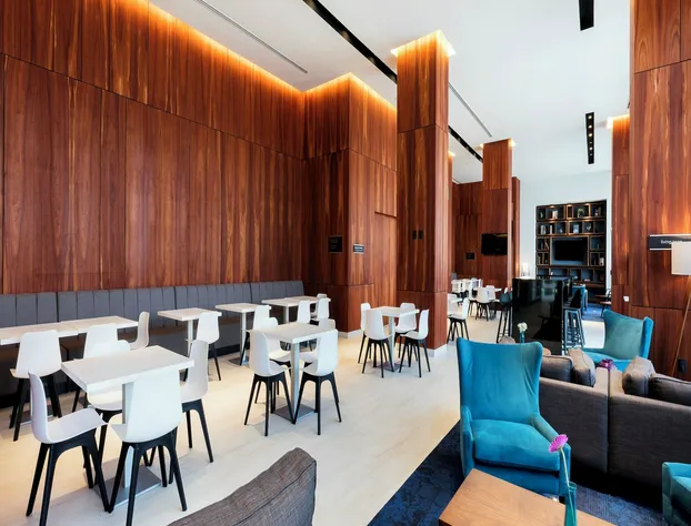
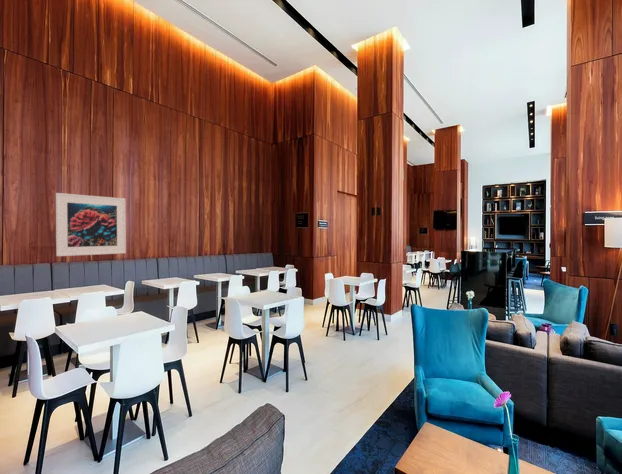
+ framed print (93, 225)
